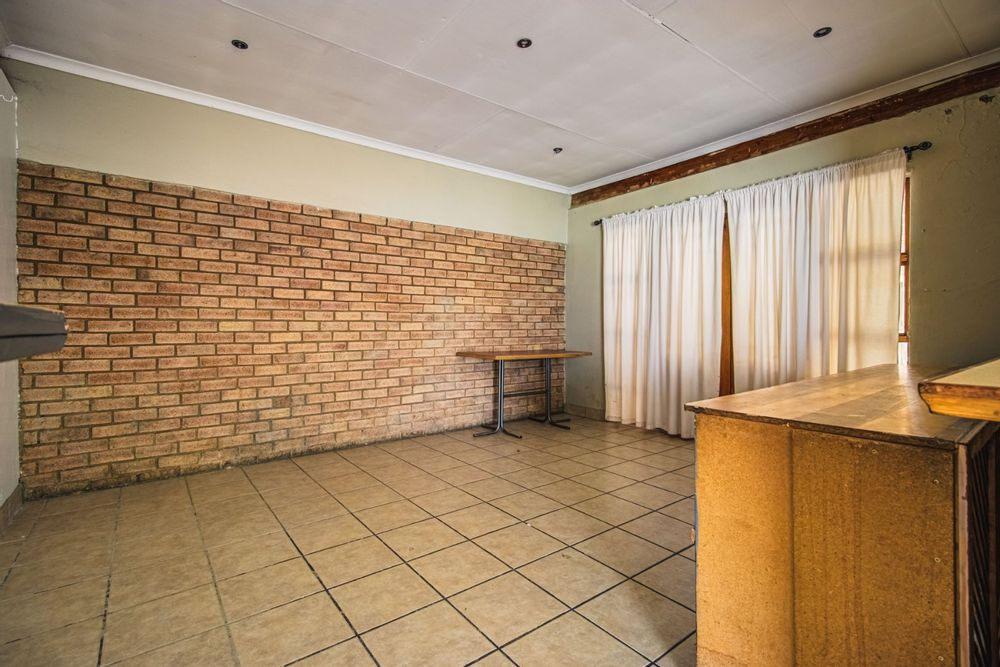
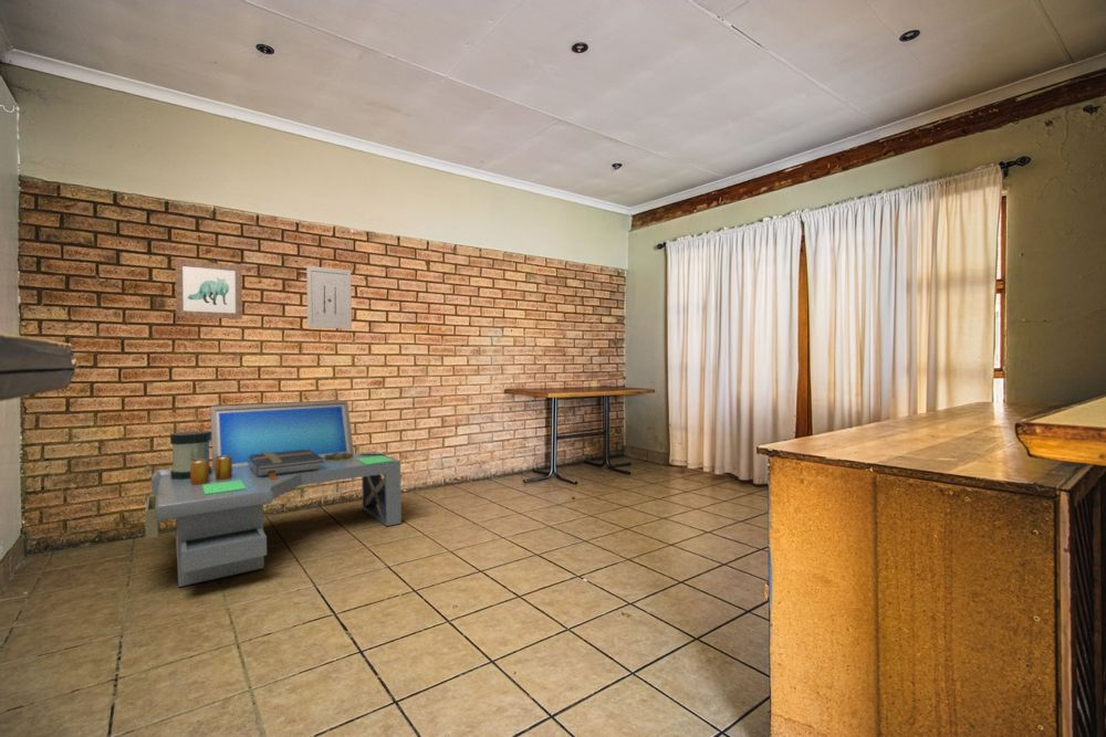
+ wall art (209, 289)
+ desk (286, 473)
+ wall art (330, 297)
